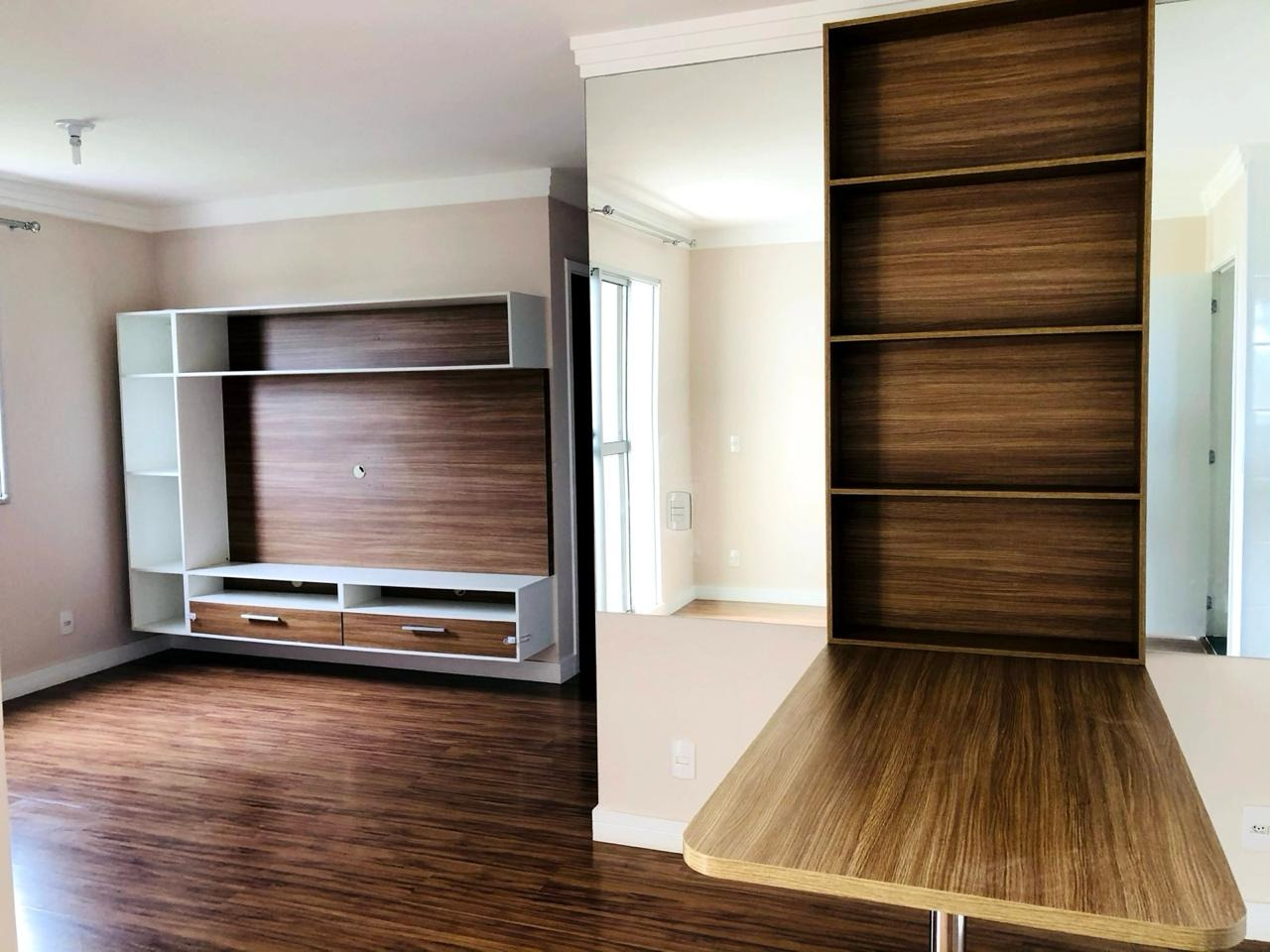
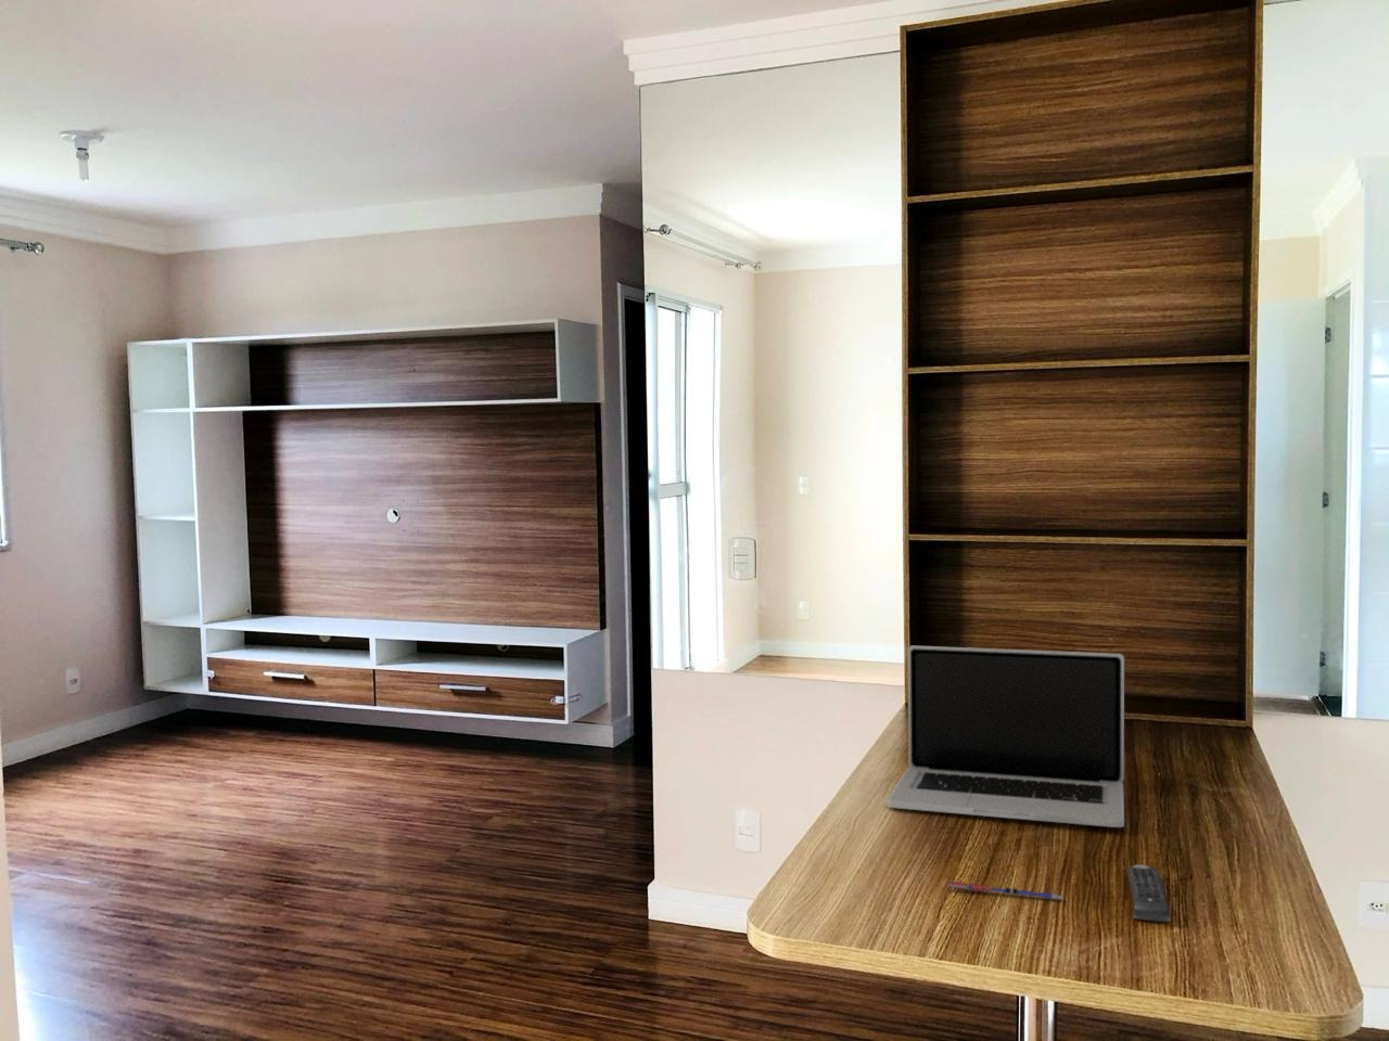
+ pen (1004, 889)
+ laptop (1007, 729)
+ remote control (1145, 888)
